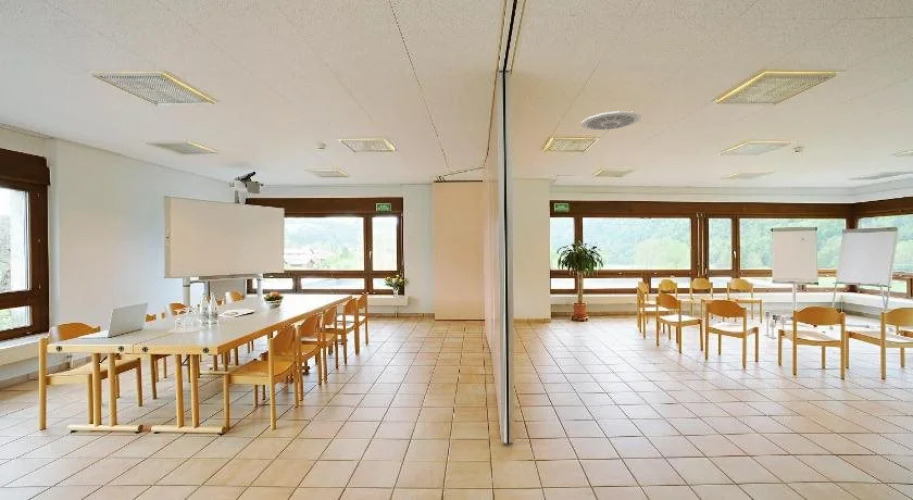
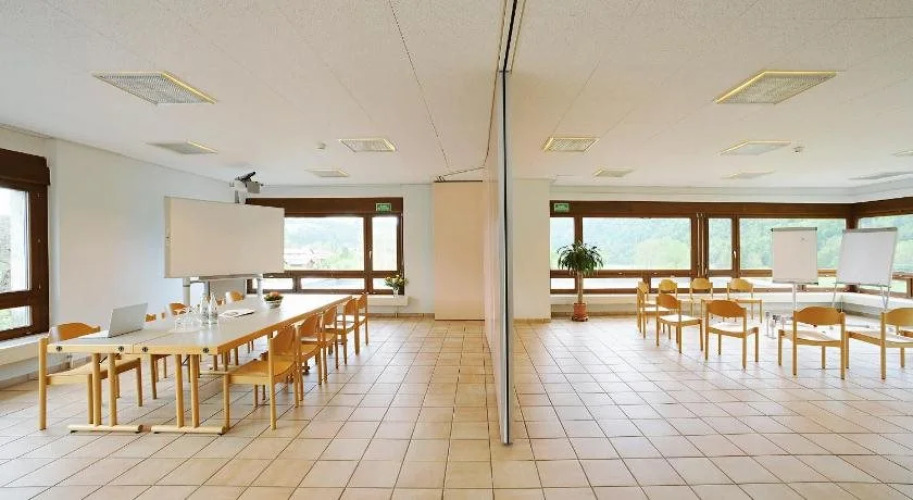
- ceiling vent (610, 122)
